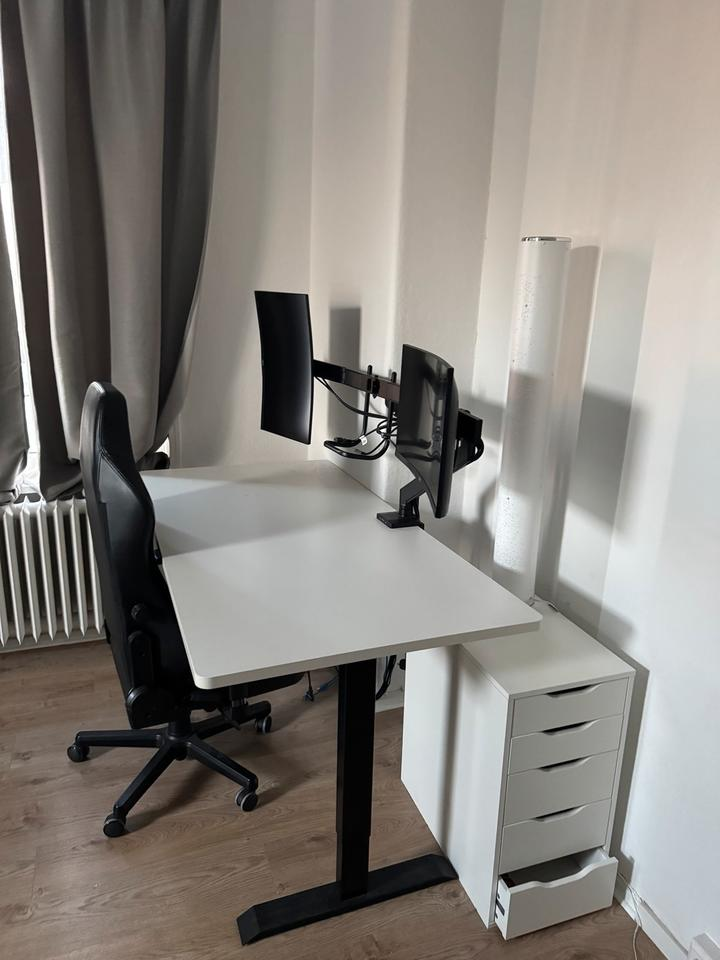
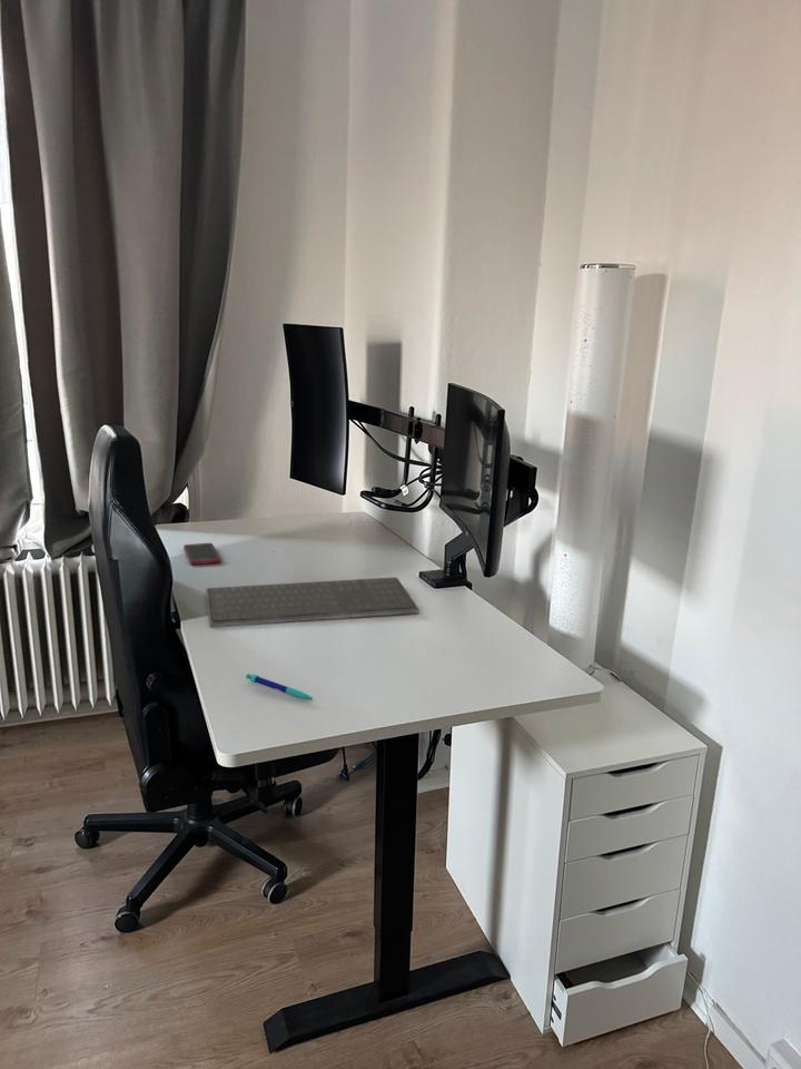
+ pen (279, 687)
+ computer keyboard (310, 599)
+ cell phone (201, 553)
